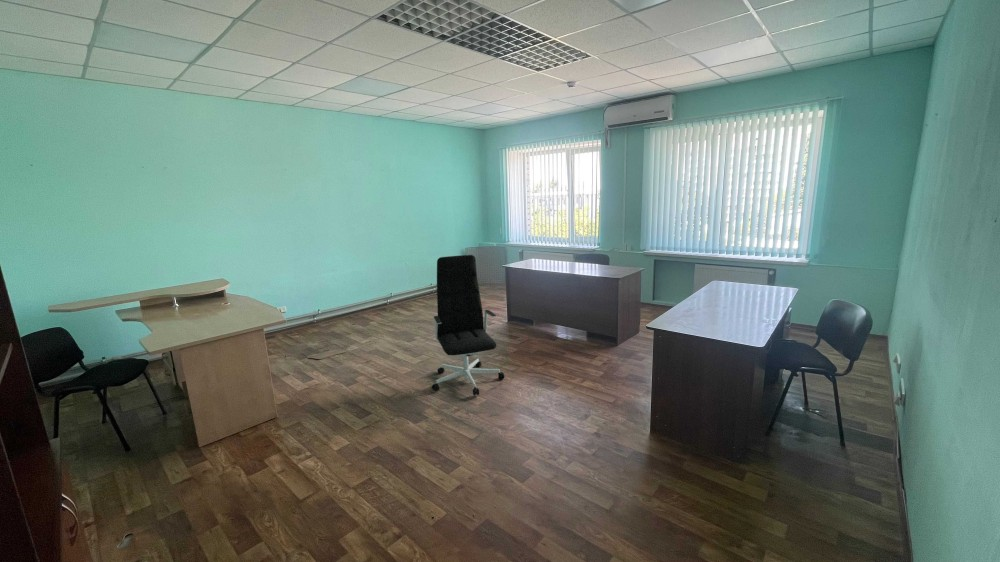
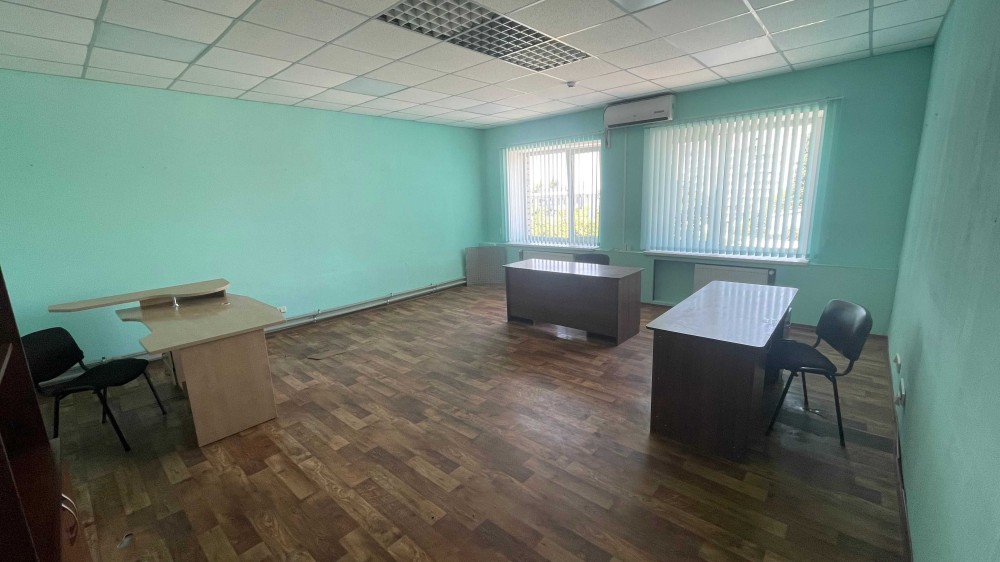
- office chair (464, 321)
